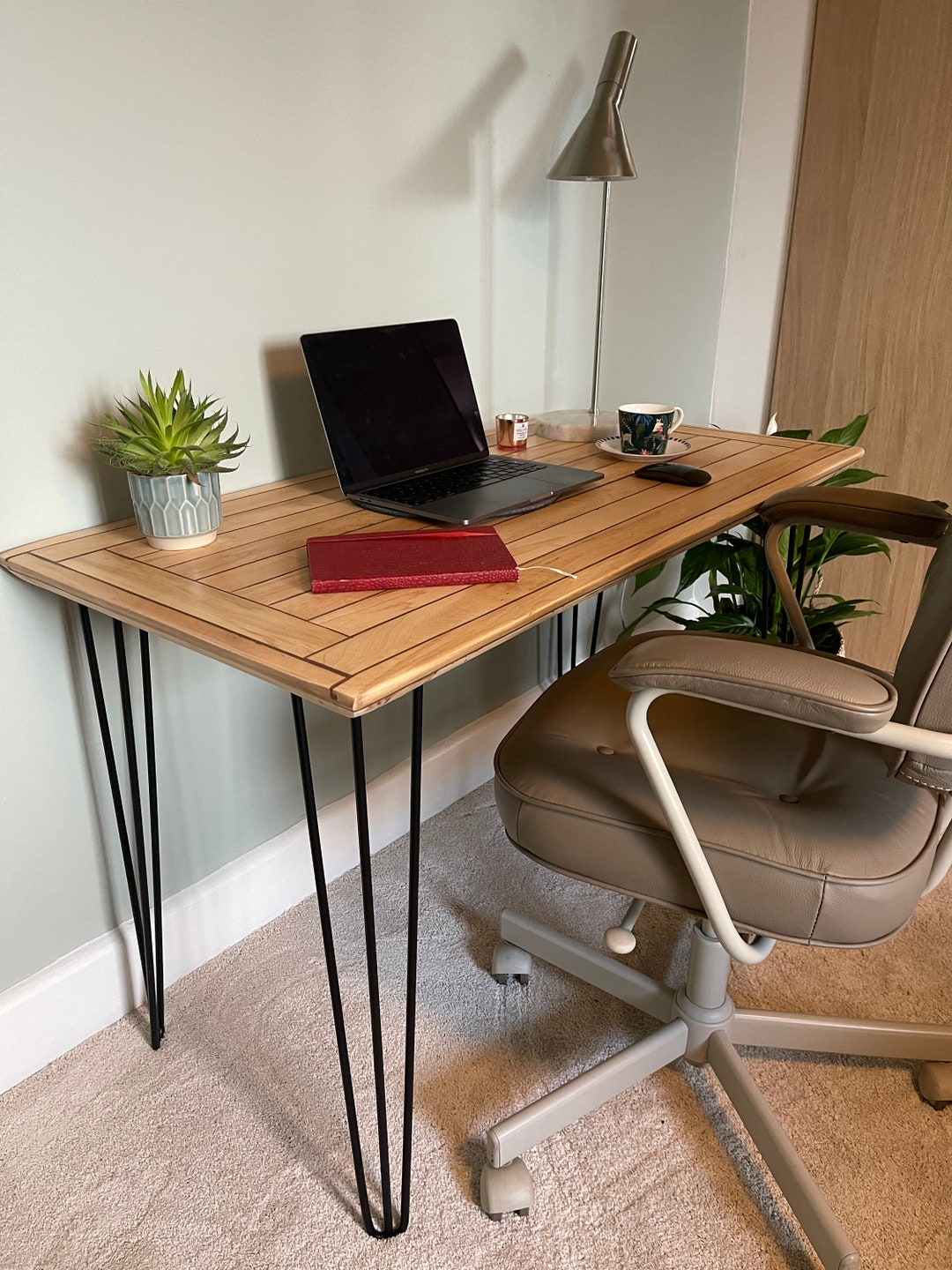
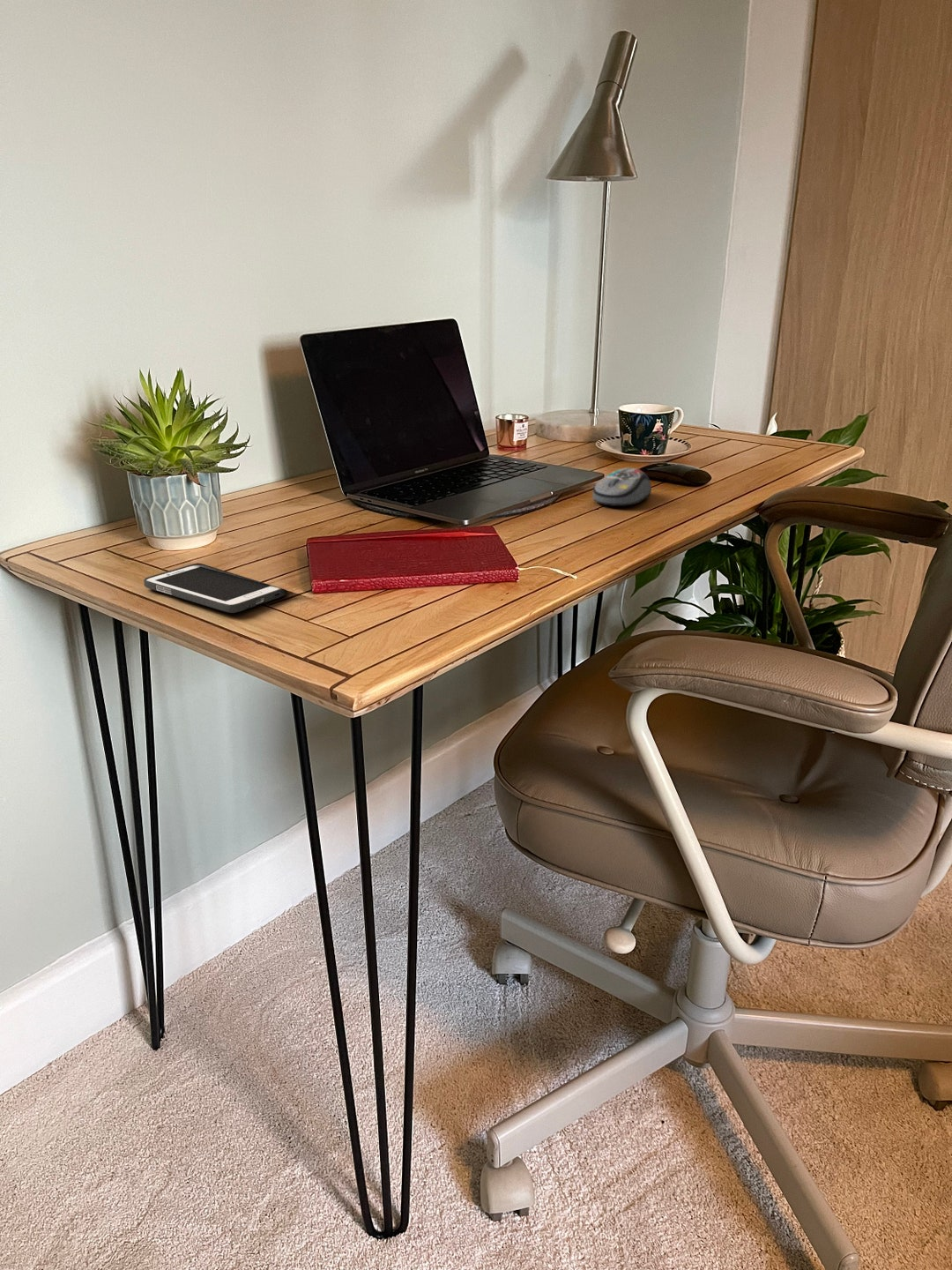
+ cell phone (213, 586)
+ computer mouse (622, 485)
